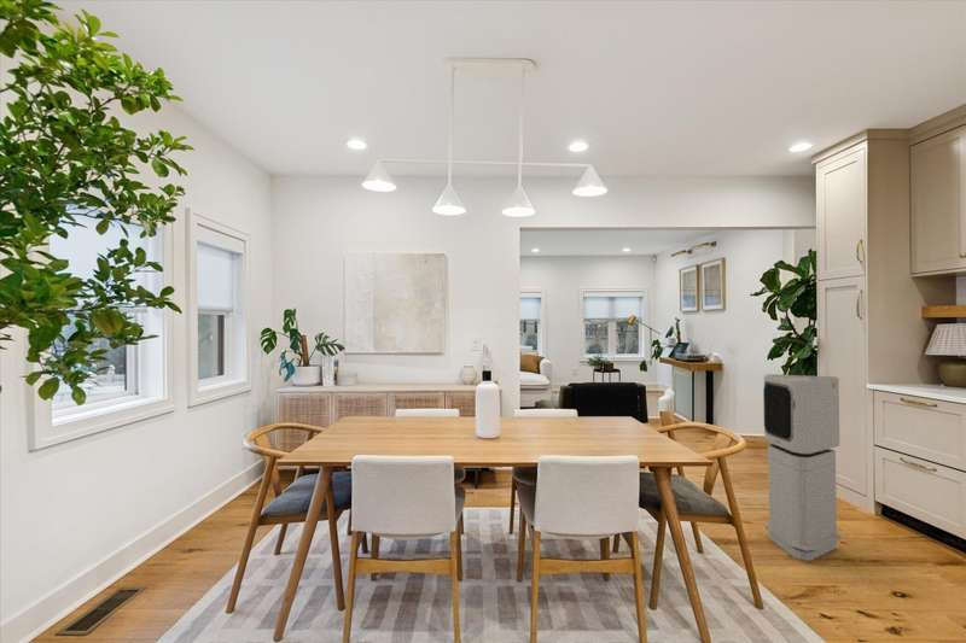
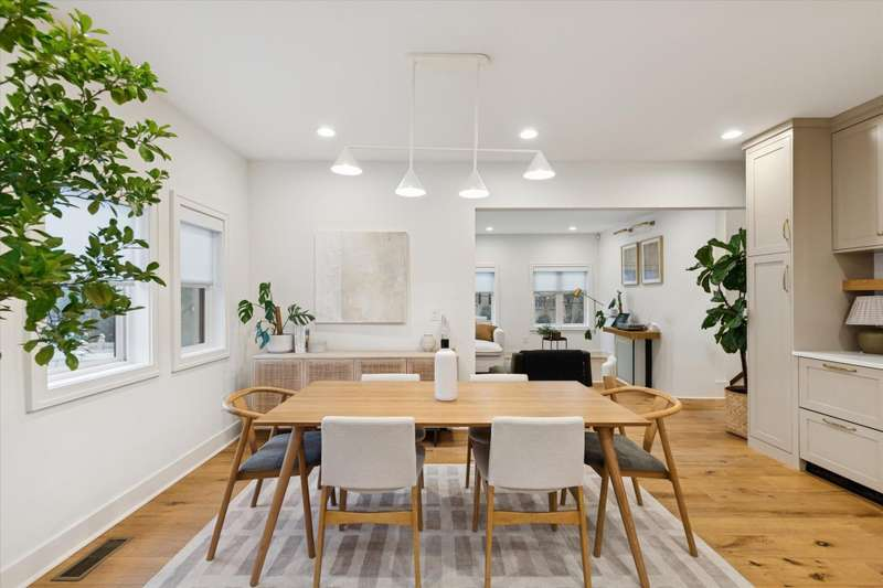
- air purifier (807, 462)
